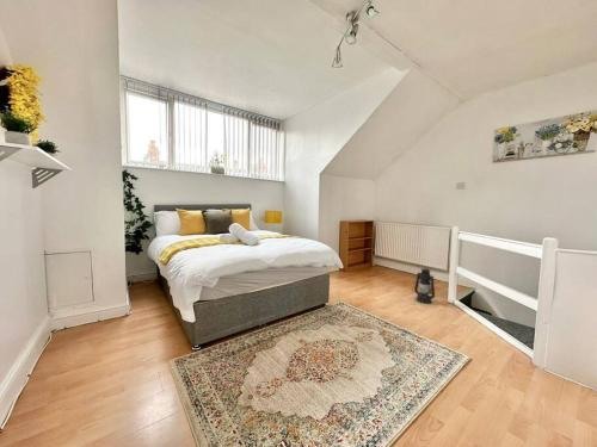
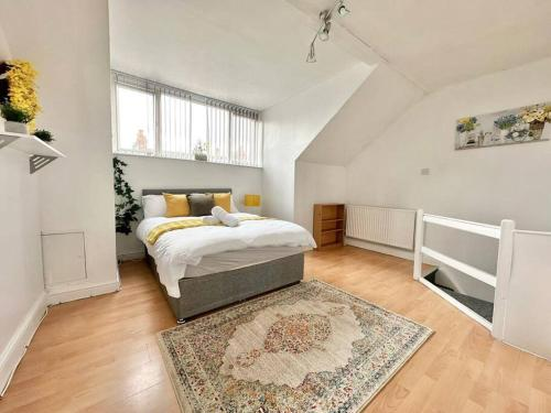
- lantern (424, 285)
